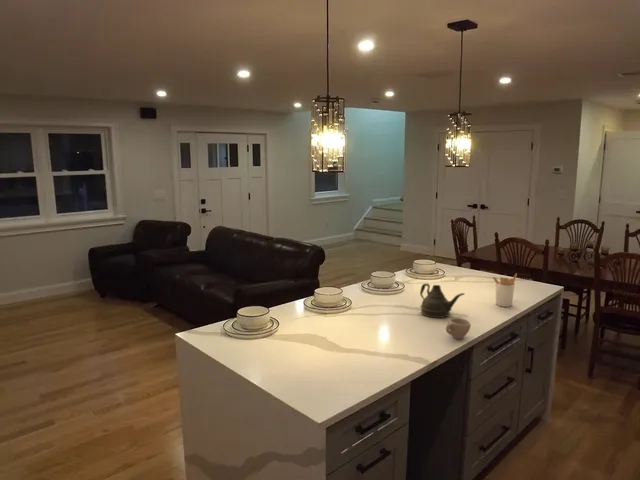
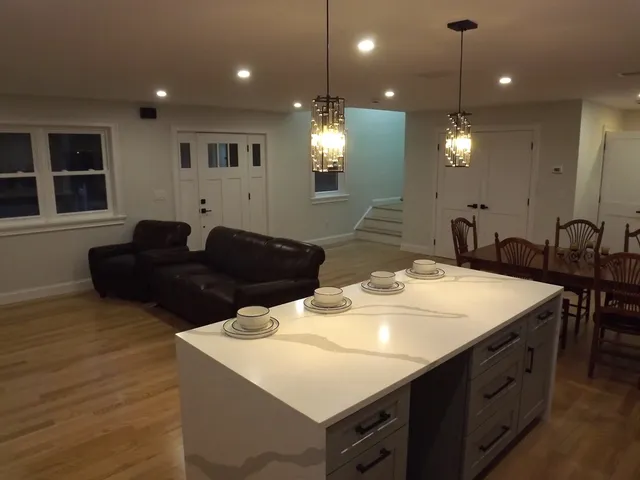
- cup (456, 329)
- utensil holder (505, 289)
- teapot (441, 301)
